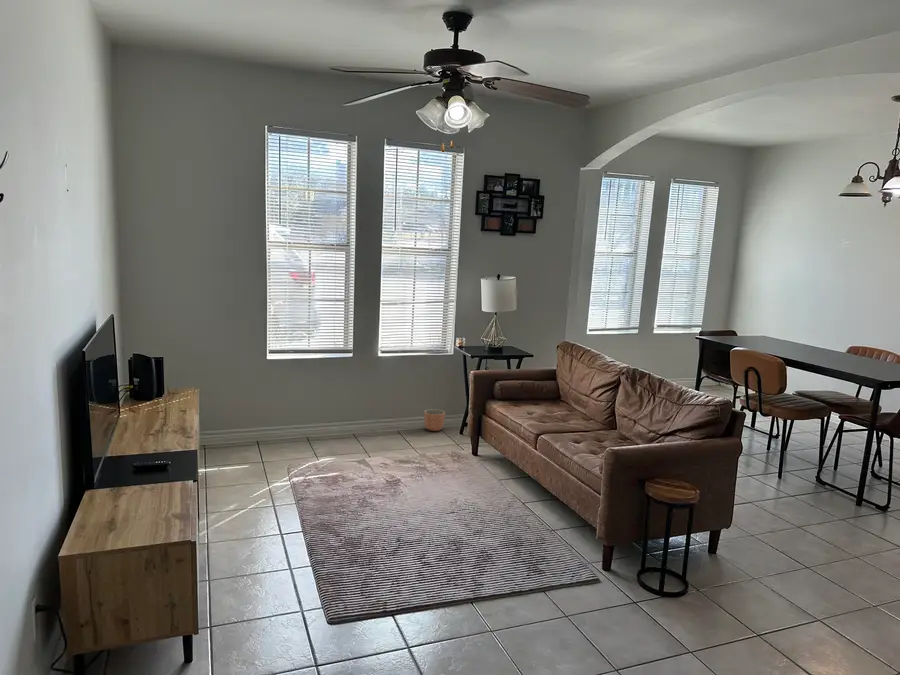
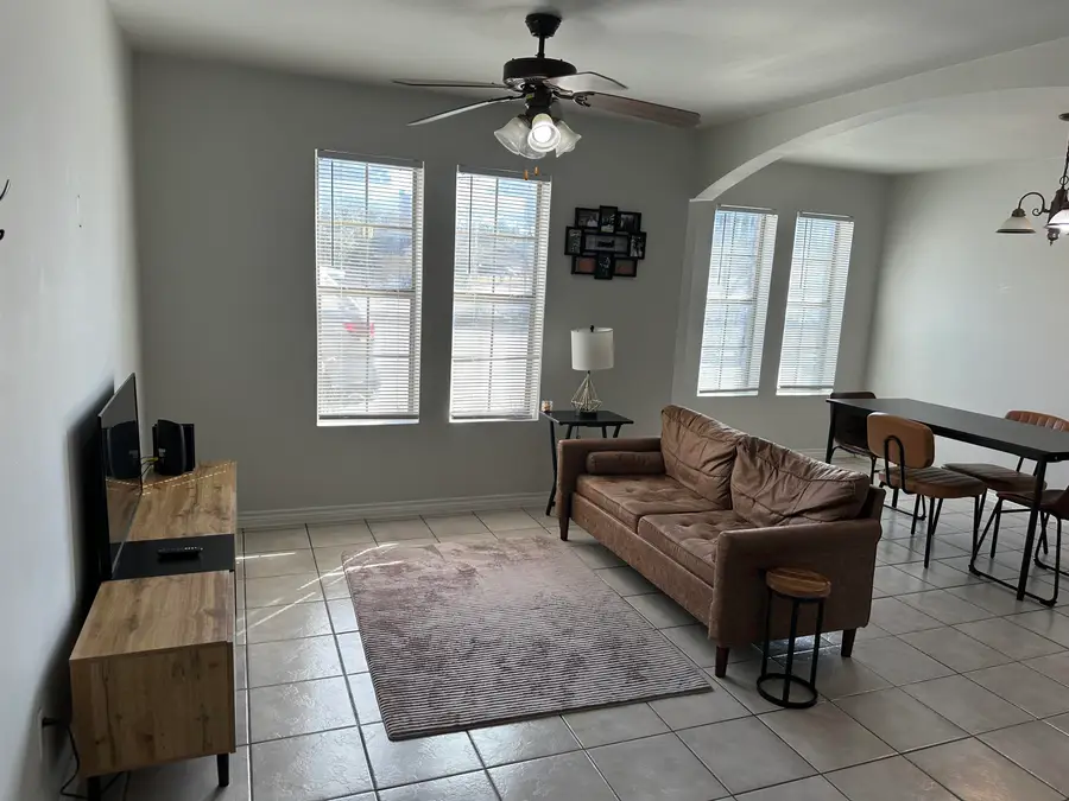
- planter (434, 420)
